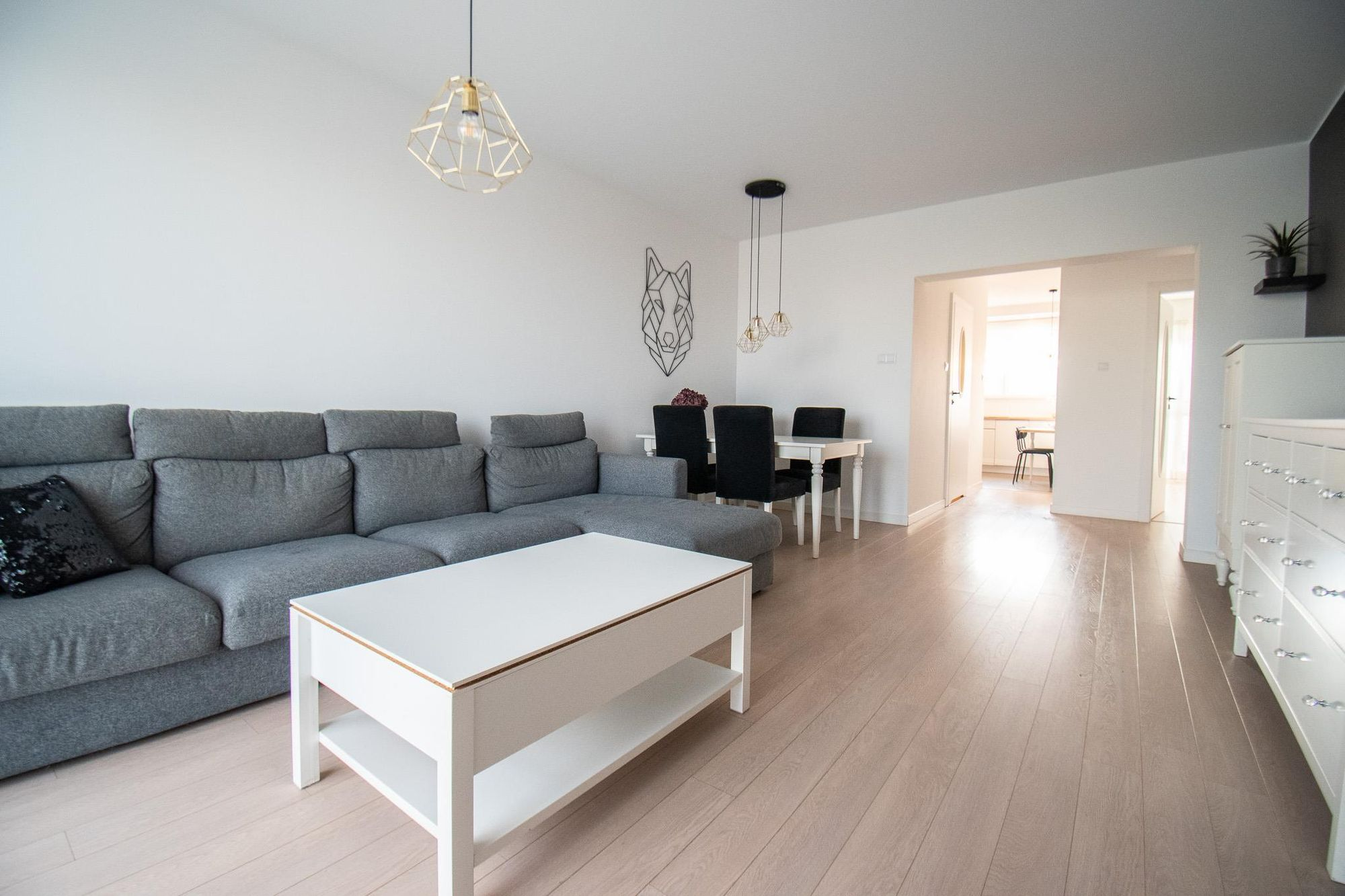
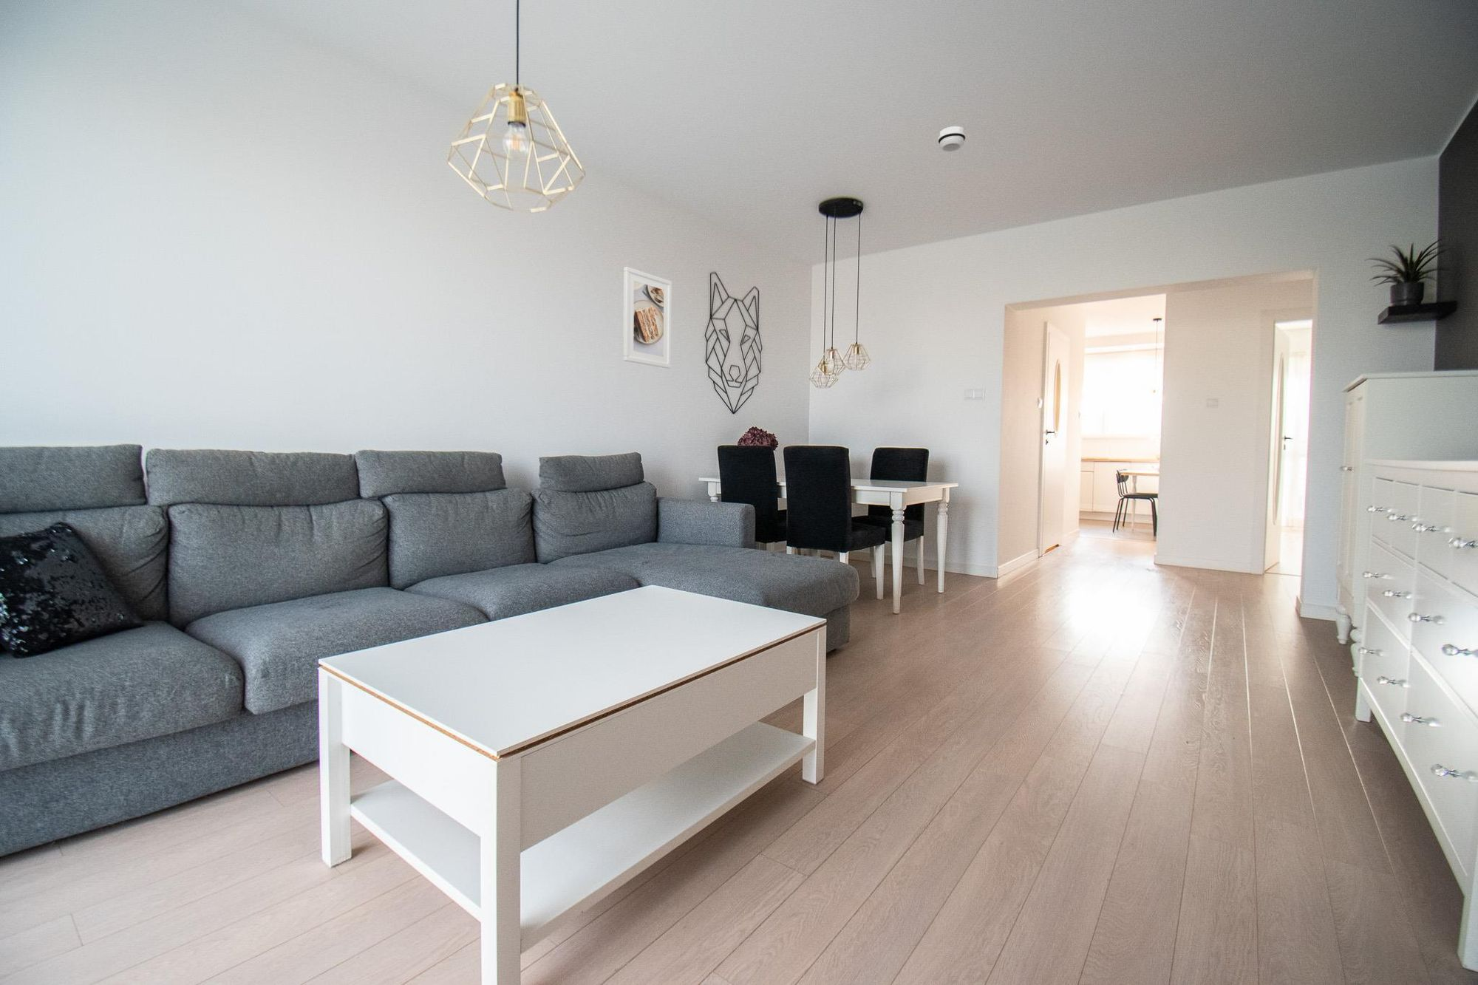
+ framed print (648, 319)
+ smoke detector (952, 139)
